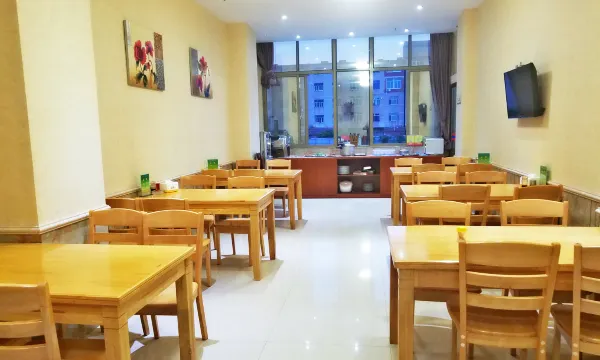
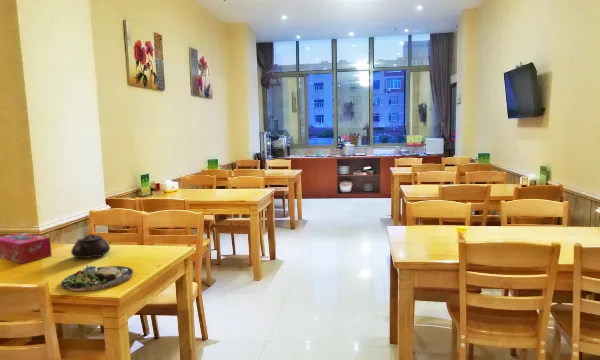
+ dinner plate (97, 272)
+ tissue box (21, 247)
+ teapot (91, 244)
